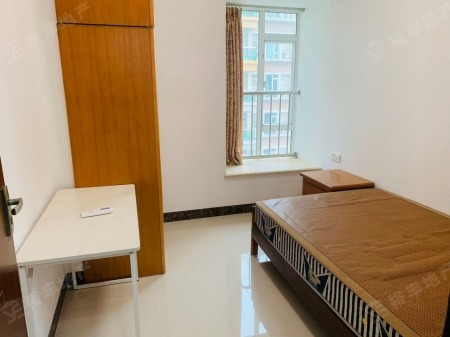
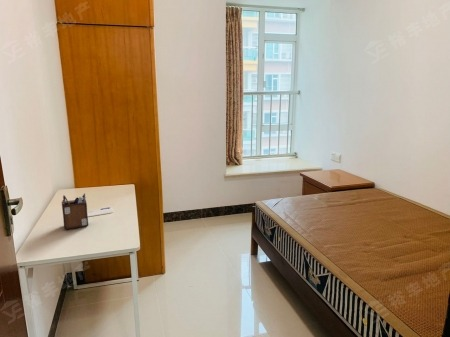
+ desk organizer (74, 209)
